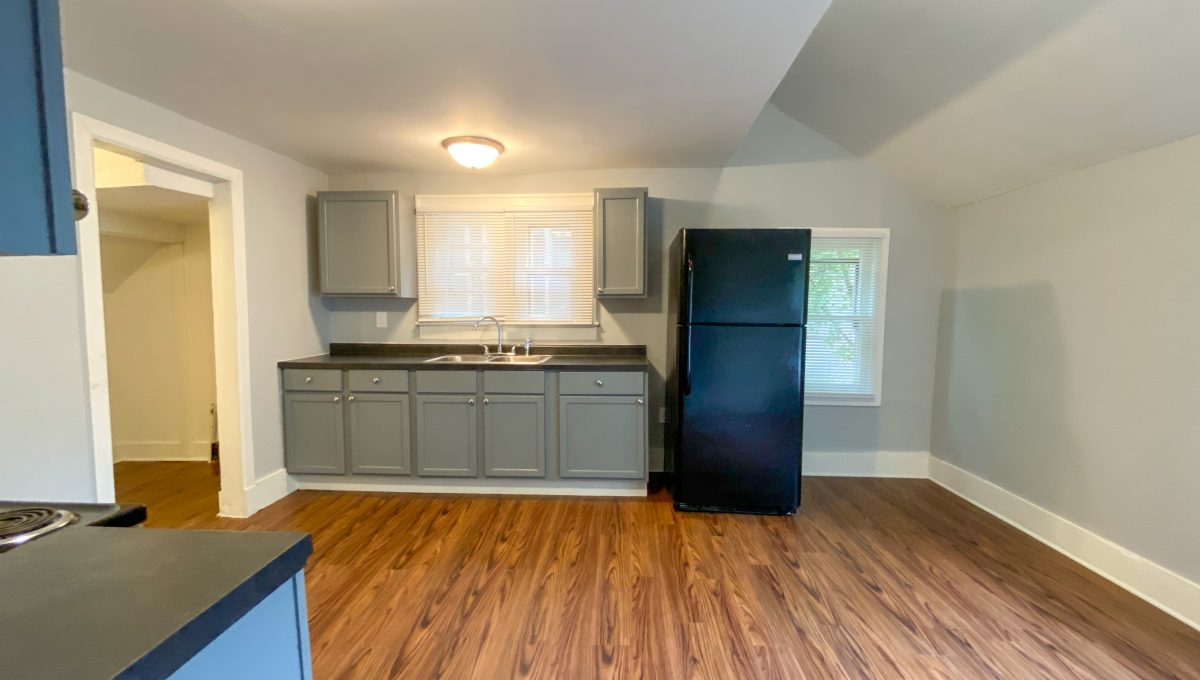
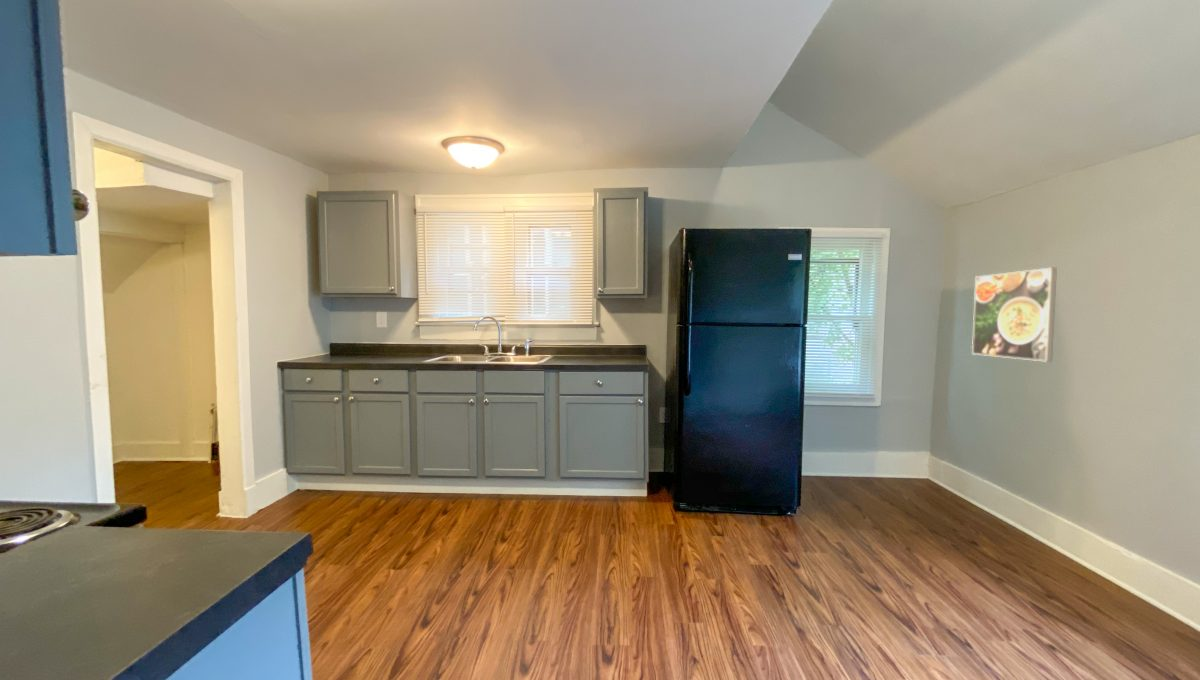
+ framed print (1010, 315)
